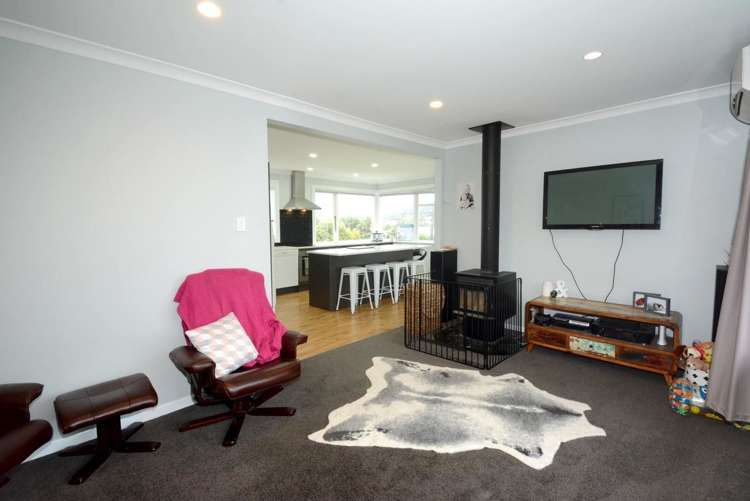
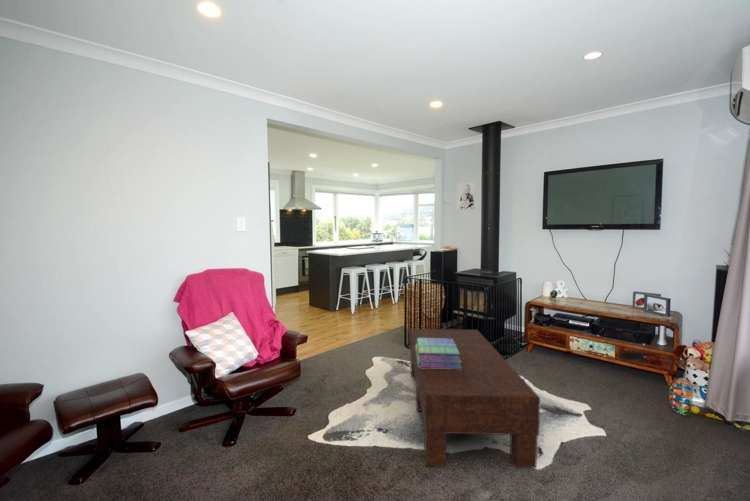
+ coffee table (457, 381)
+ stack of books (436, 351)
